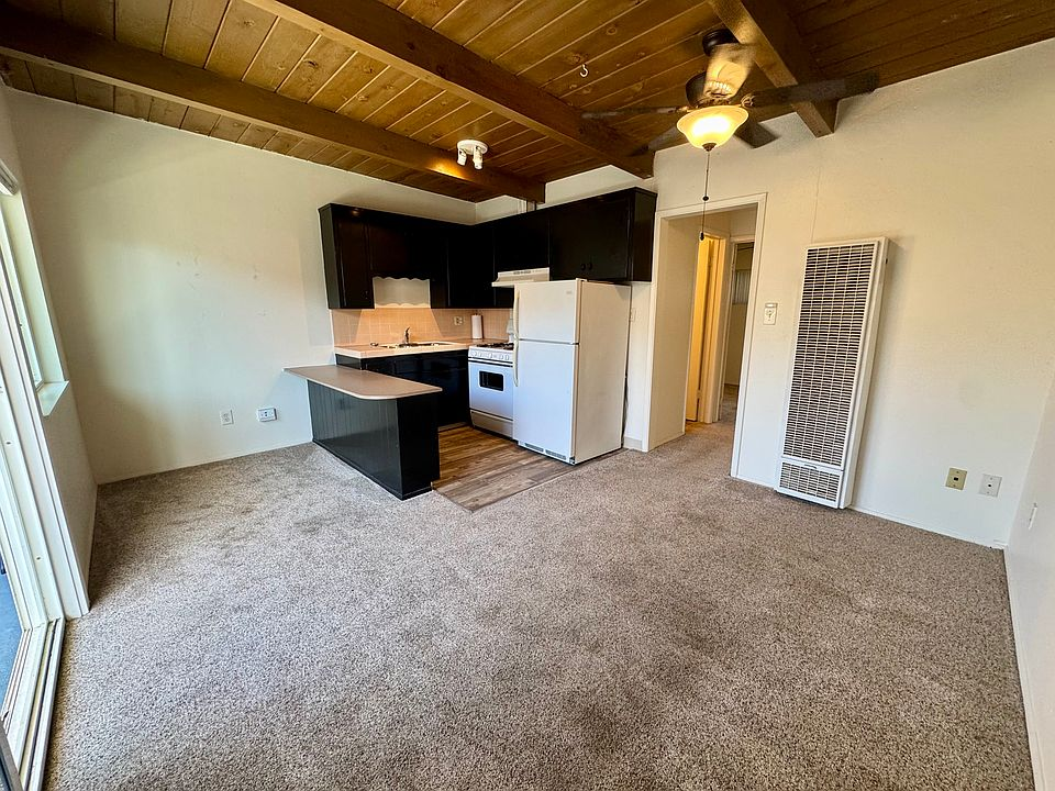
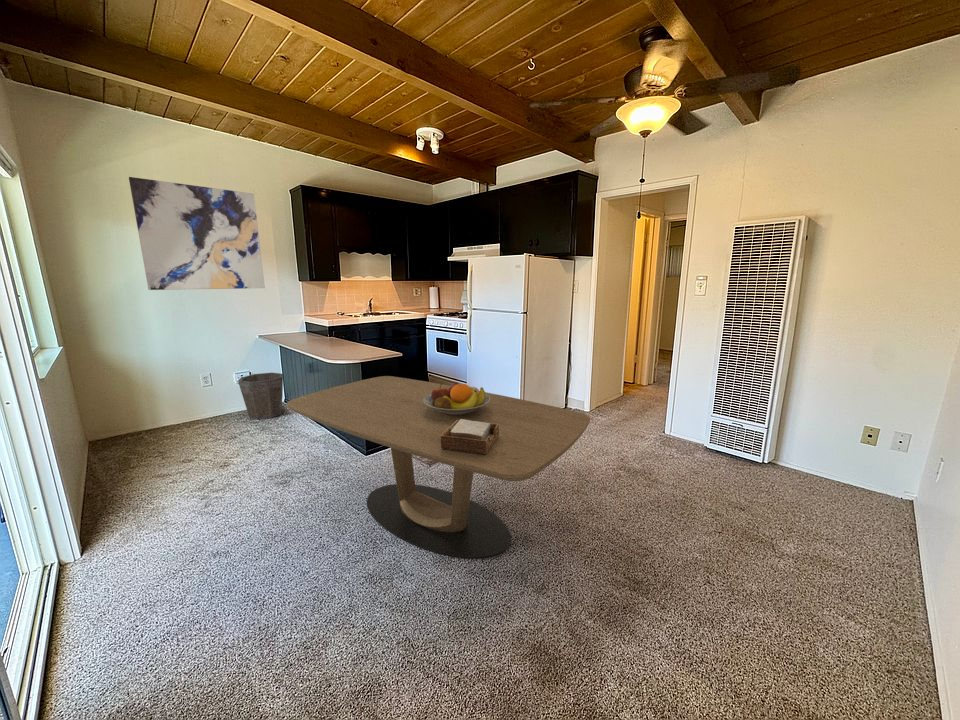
+ napkin holder (470, 433)
+ waste bin (263, 396)
+ wall art (204, 238)
+ dining table (433, 460)
+ fruit bowl (456, 395)
